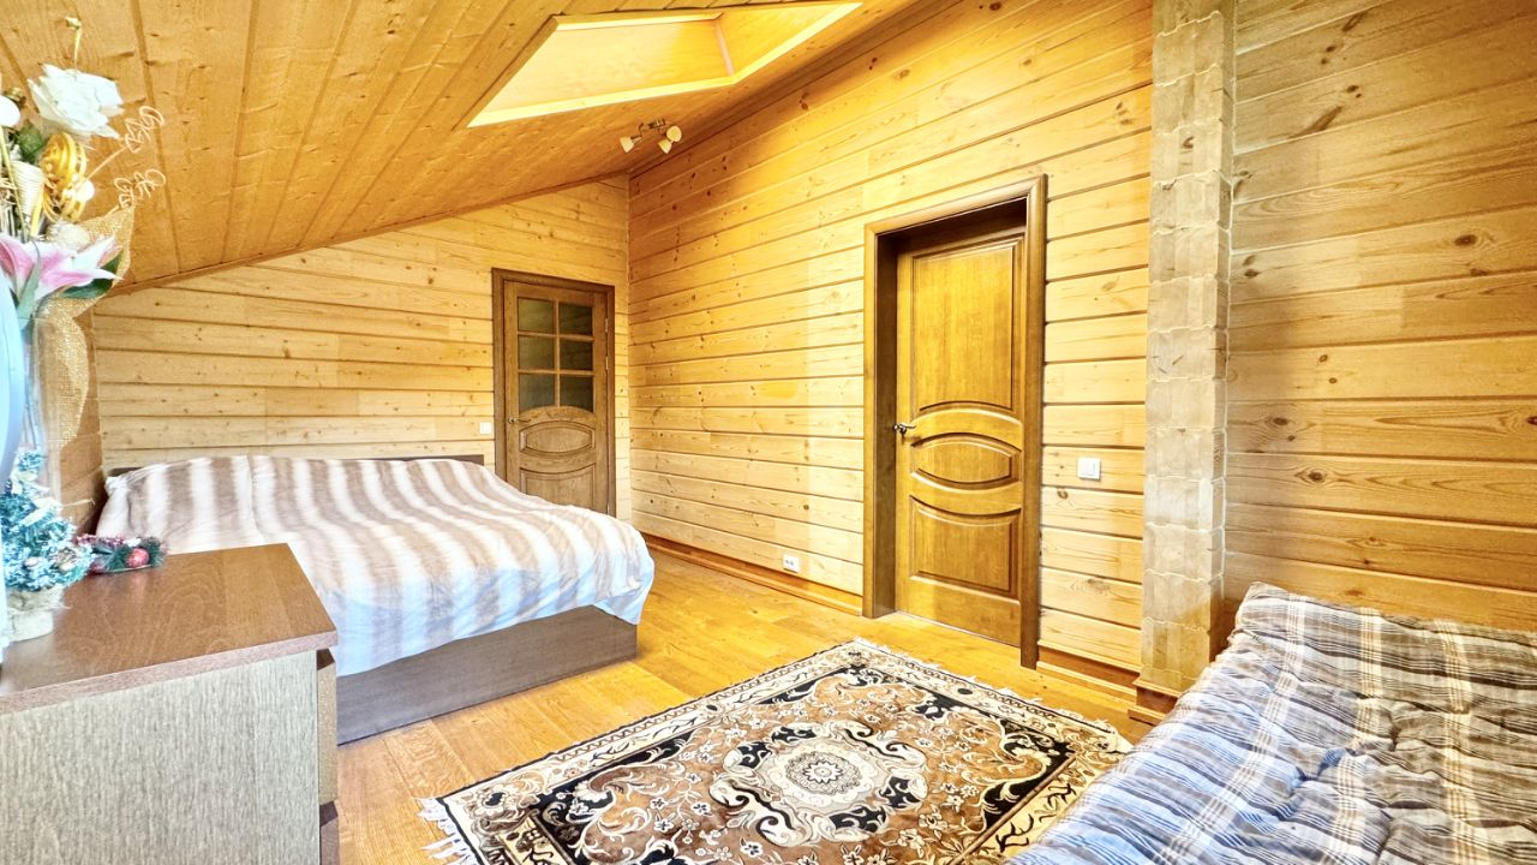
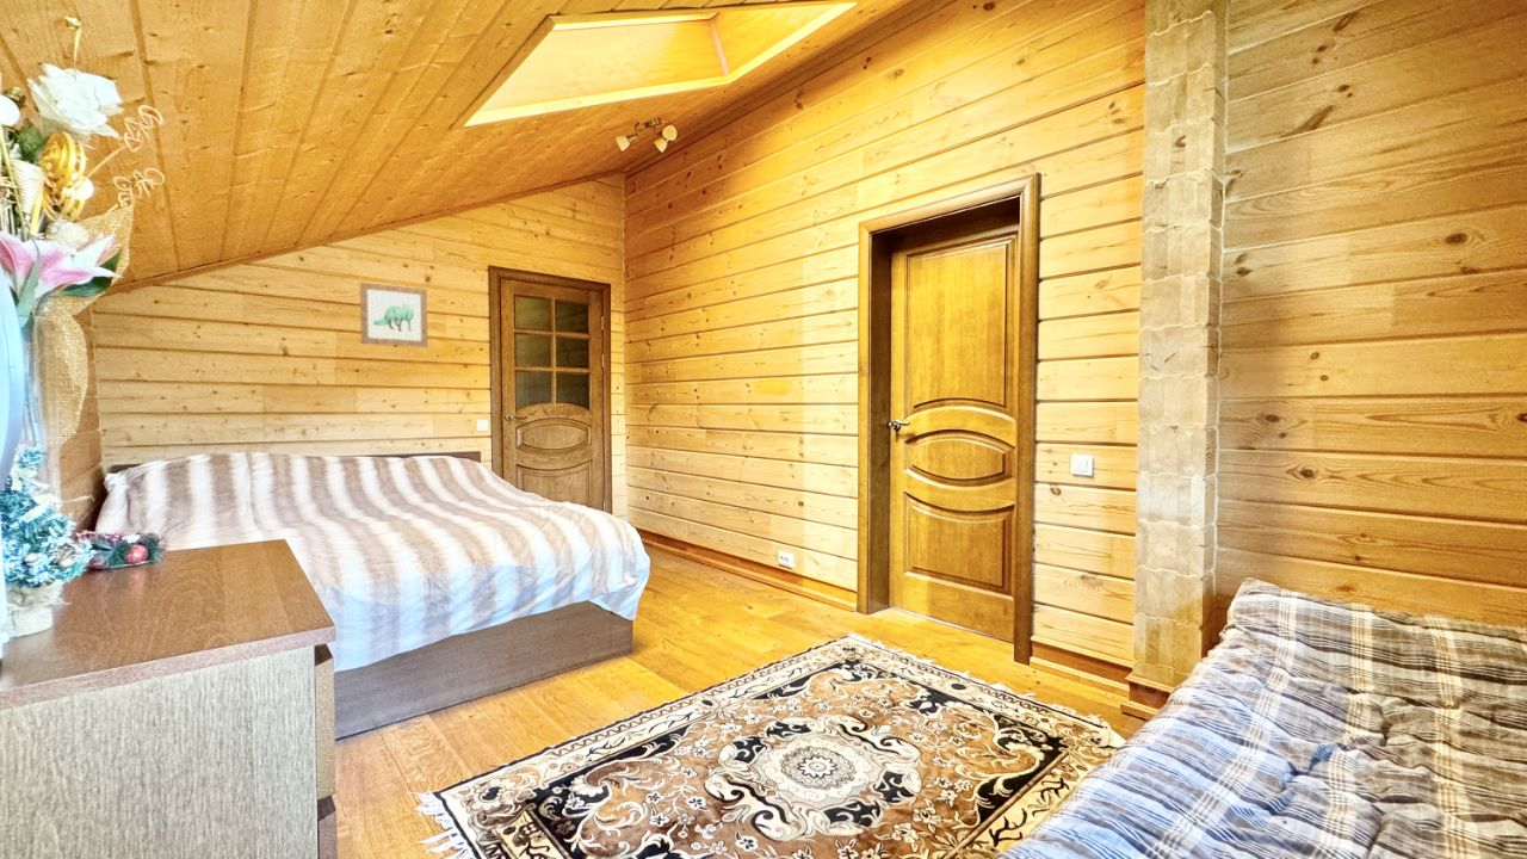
+ wall art (395, 315)
